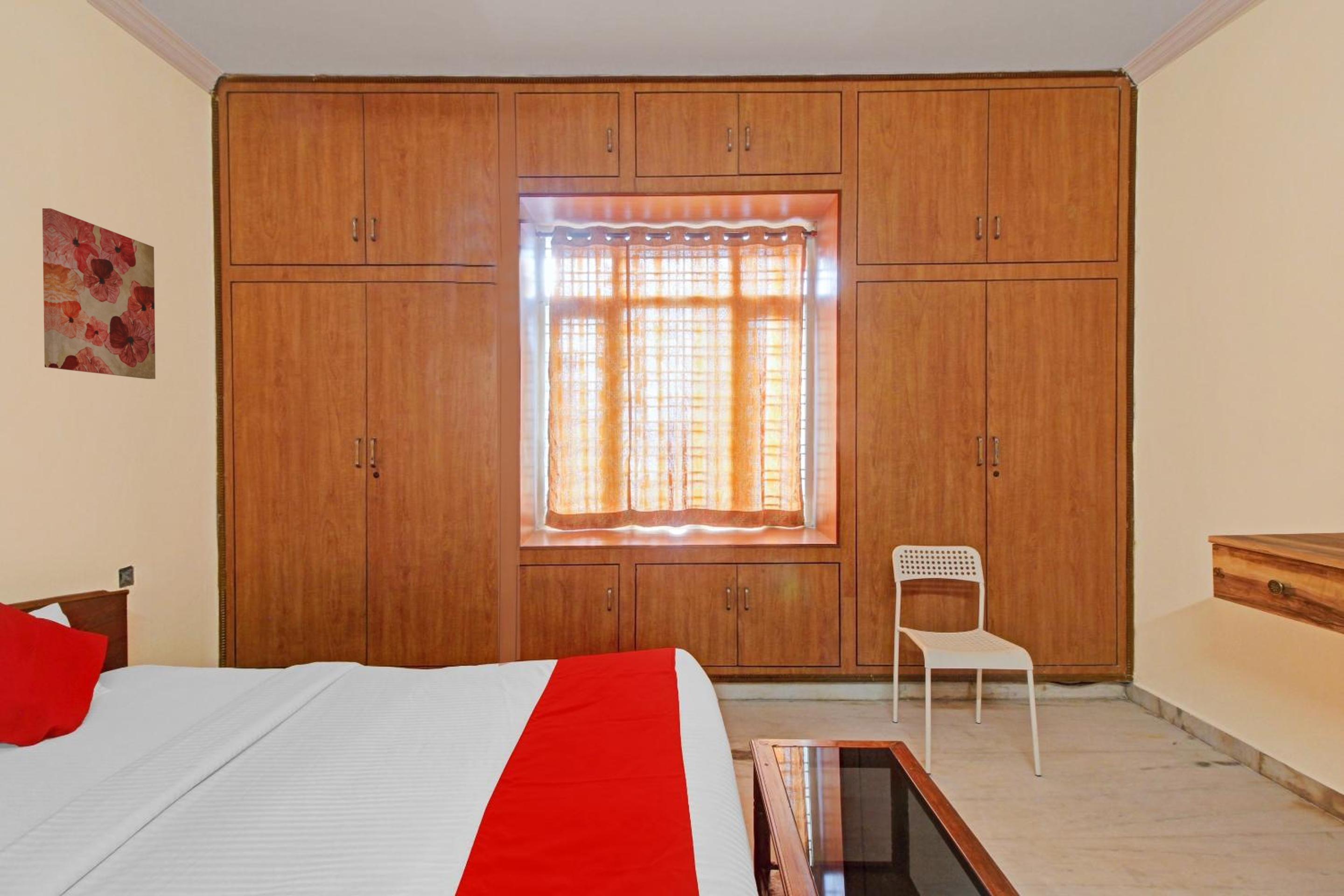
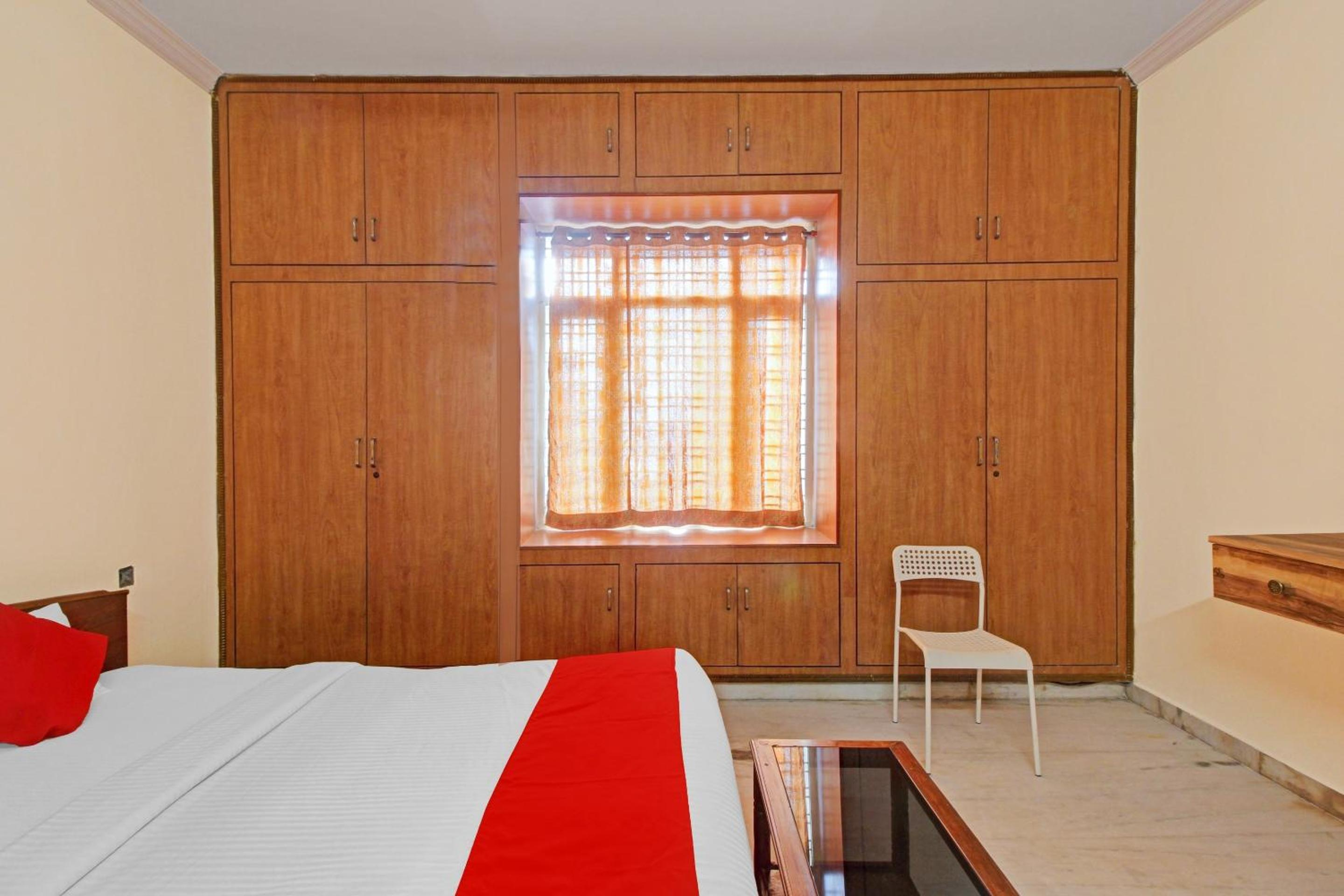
- wall art (104, 301)
